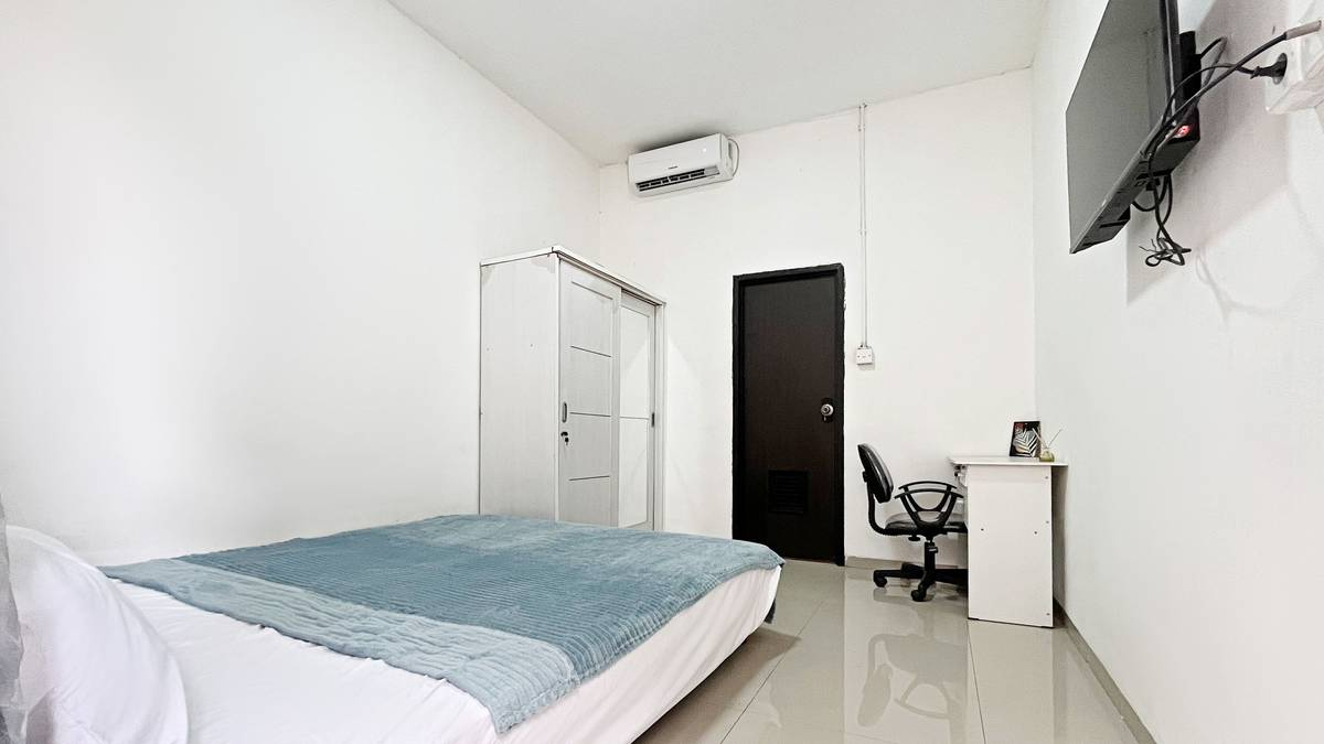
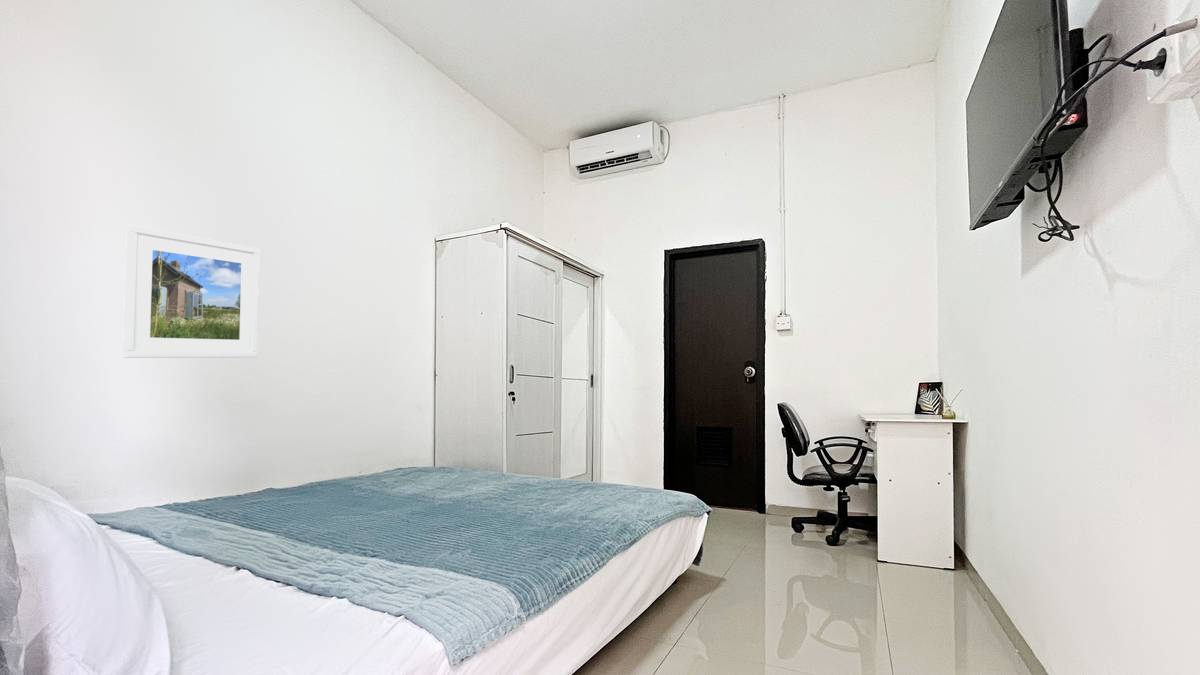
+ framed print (198, 297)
